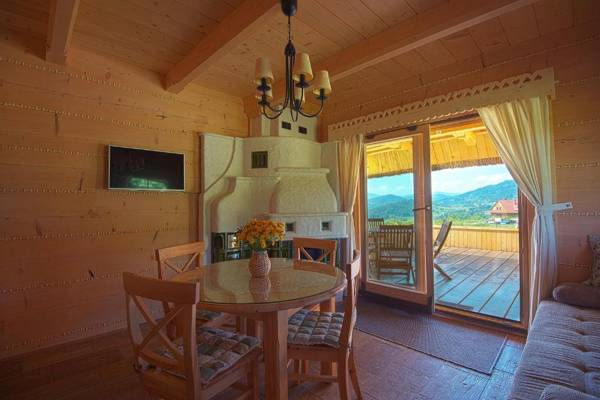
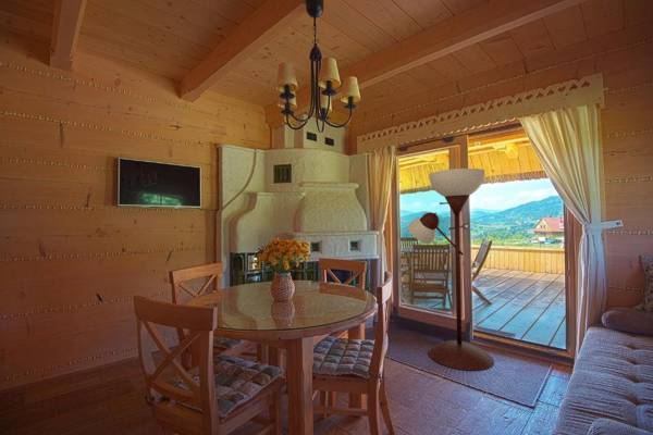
+ floor lamp (455, 262)
